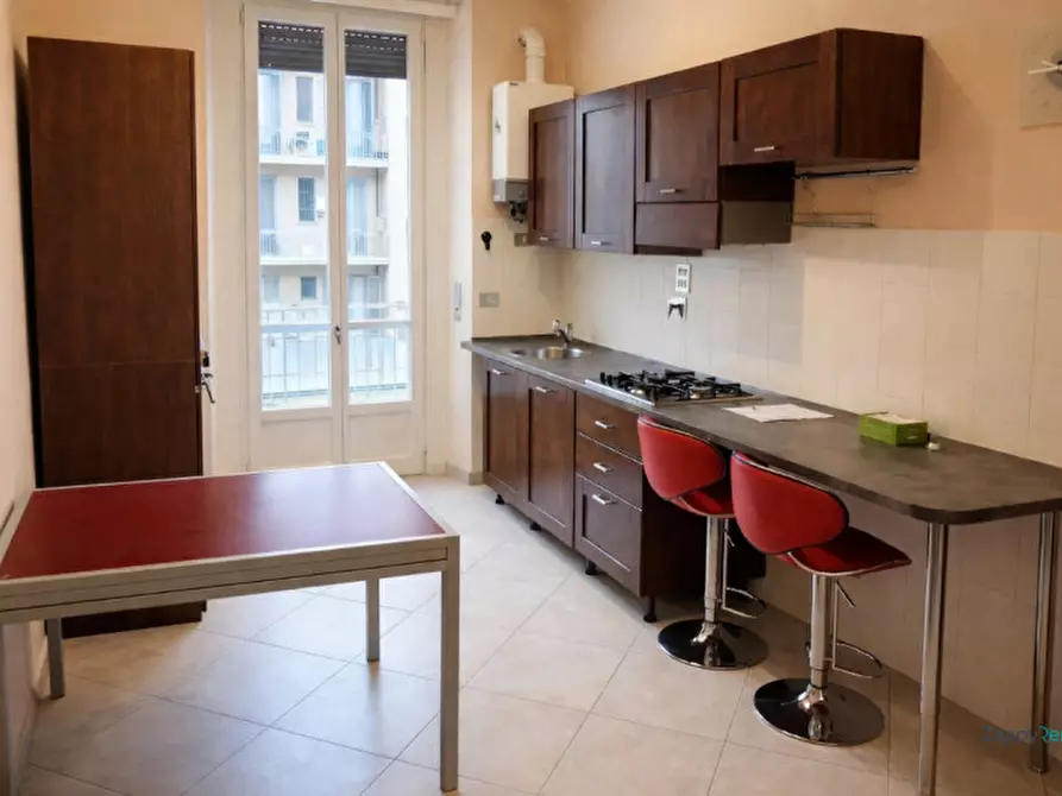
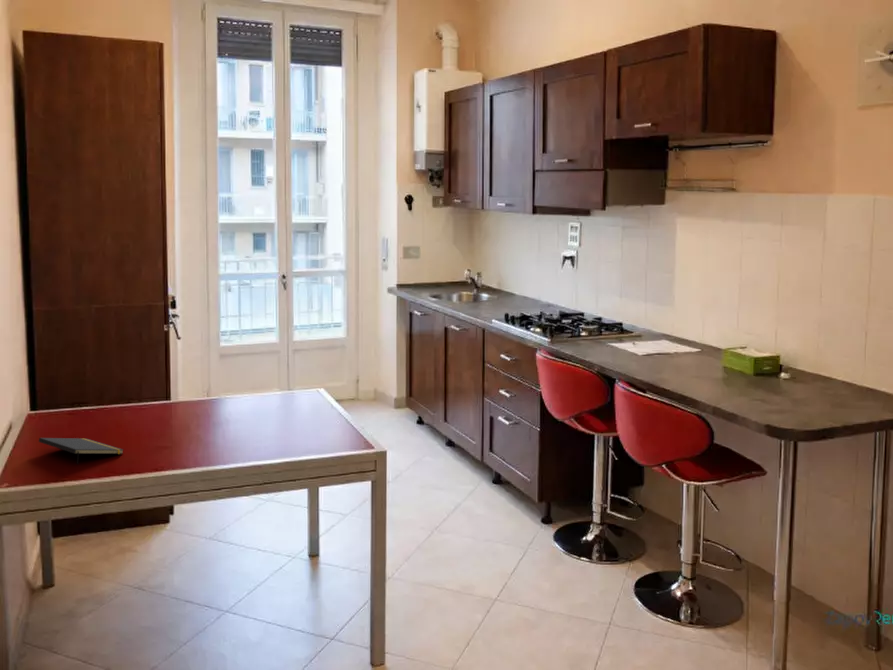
+ notepad (81, 445)
